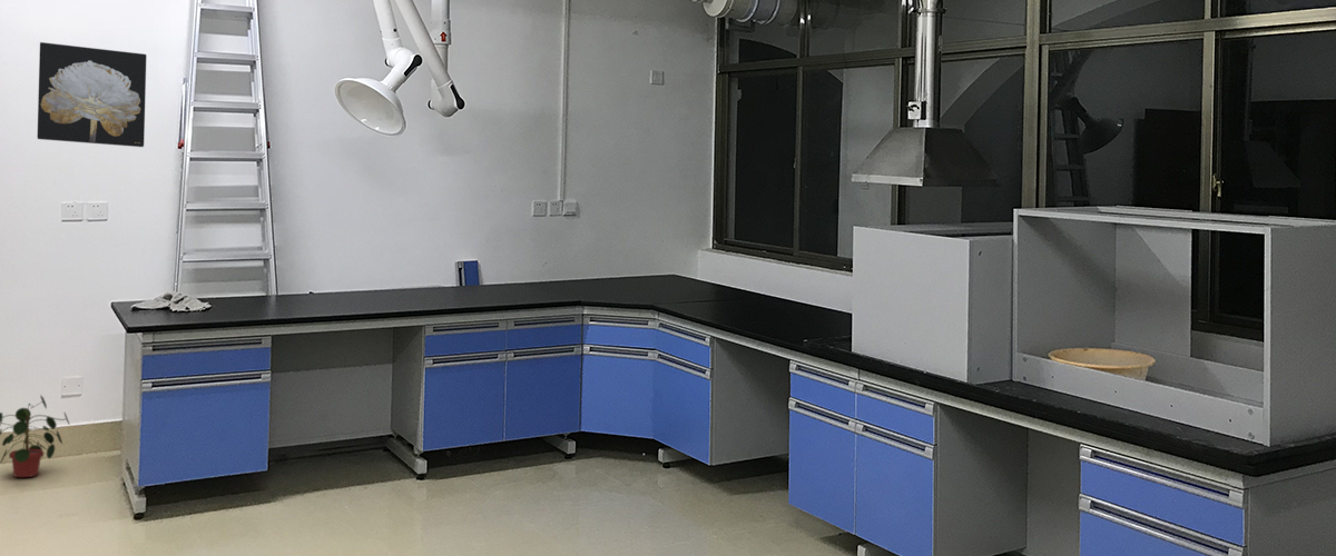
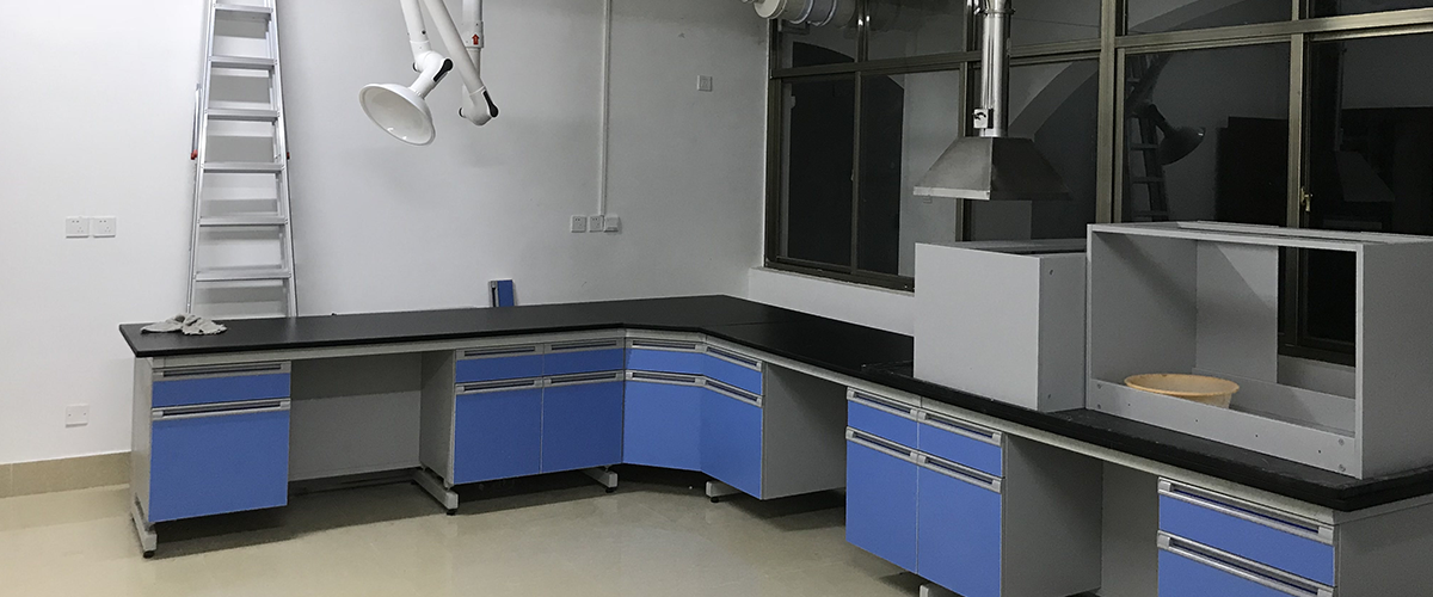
- wall art (92, 96)
- potted plant (32, 434)
